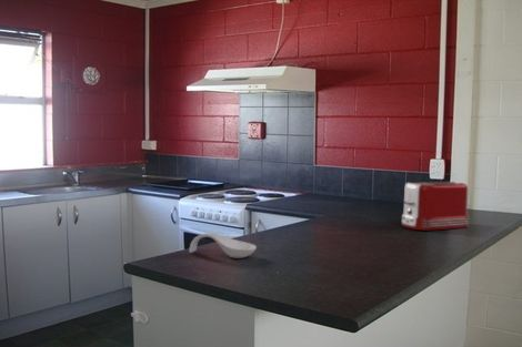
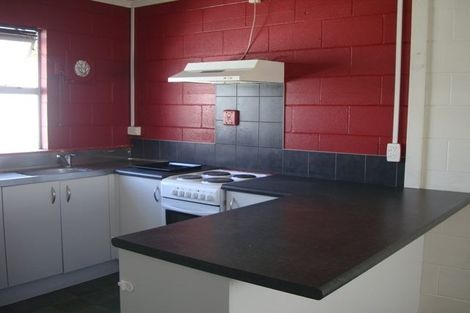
- spoon rest (222, 244)
- toaster (435, 204)
